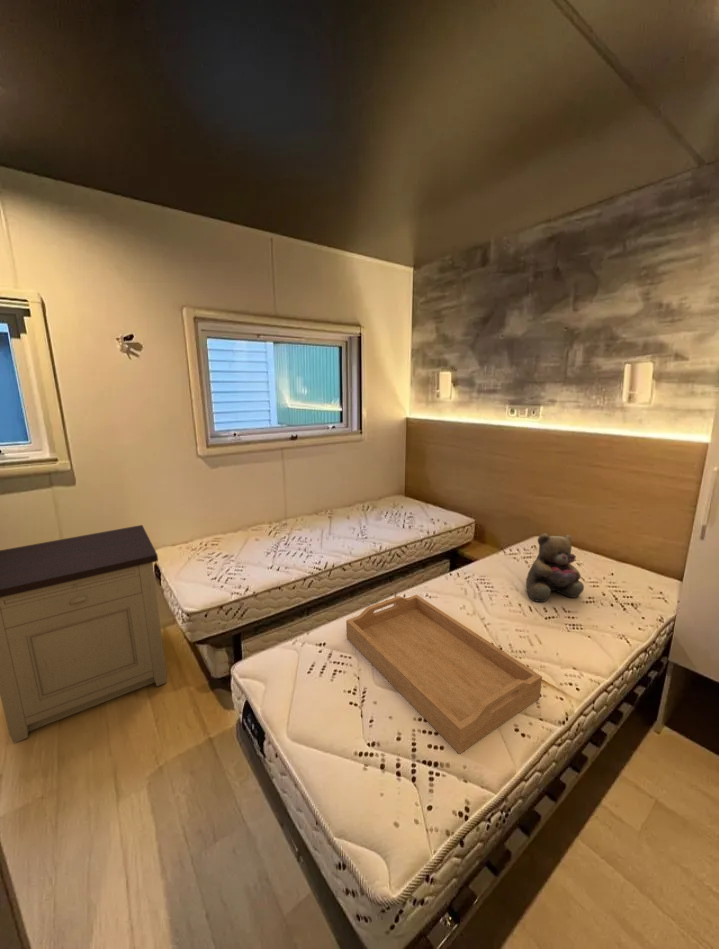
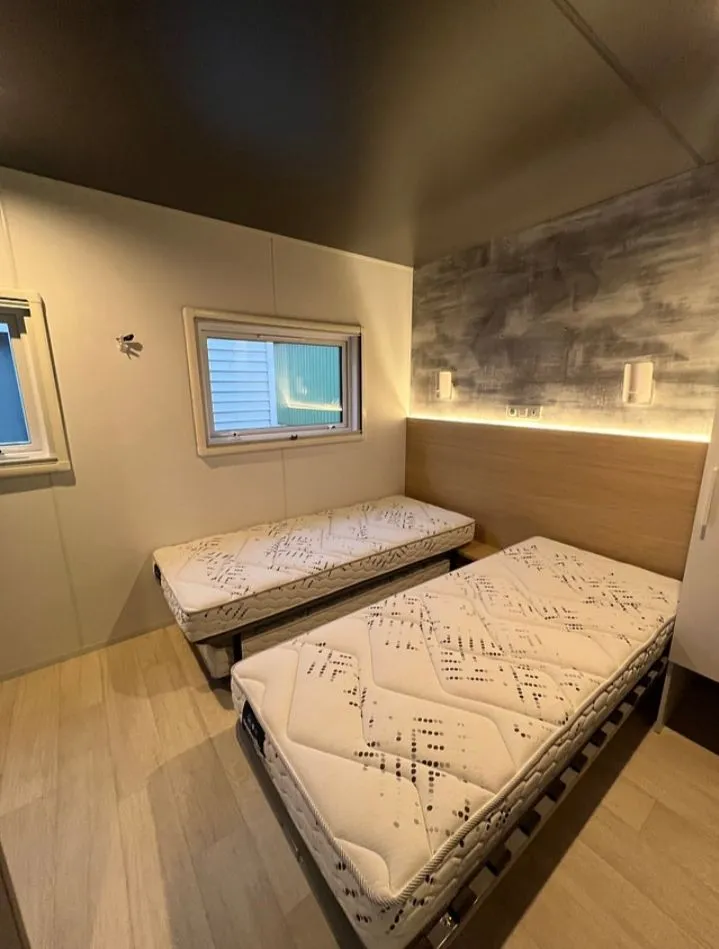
- teddy bear (550, 563)
- nightstand (84, 619)
- serving tray (432, 651)
